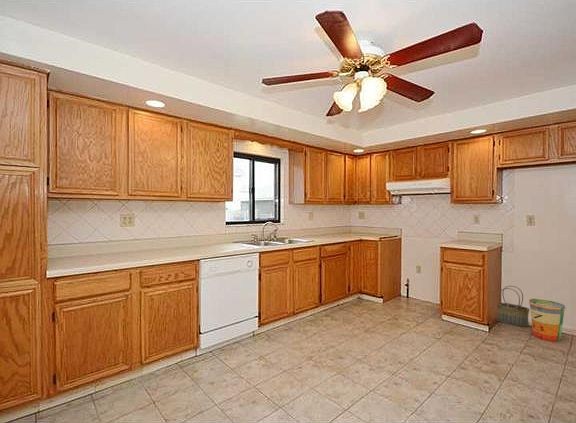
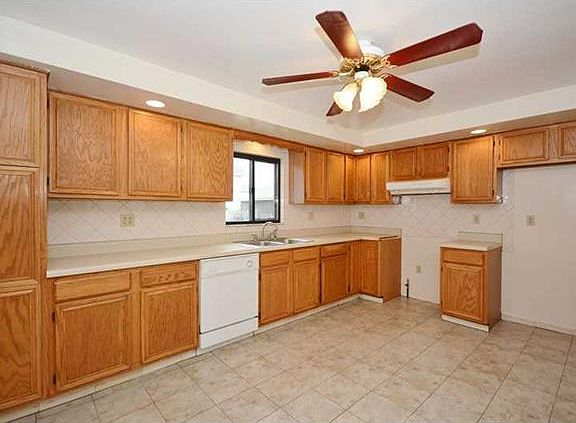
- basket (511, 304)
- trash can (546, 319)
